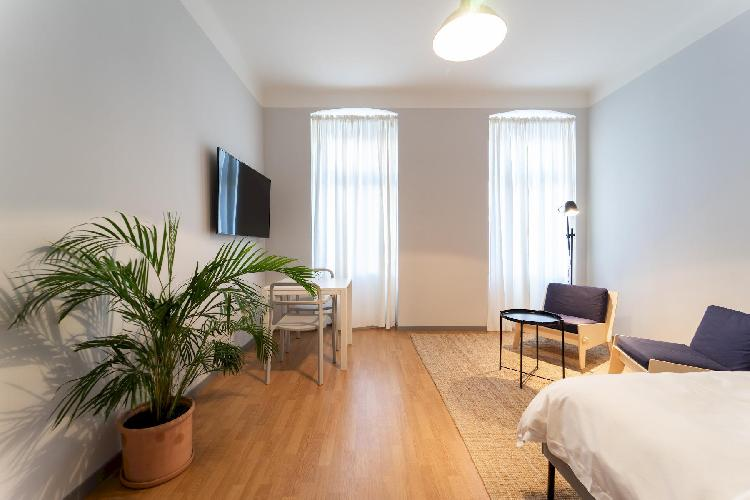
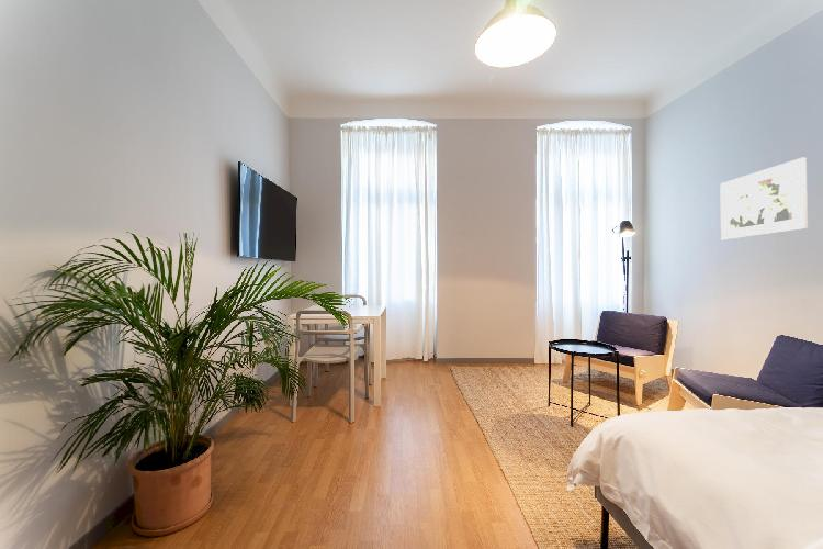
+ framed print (758, 203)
